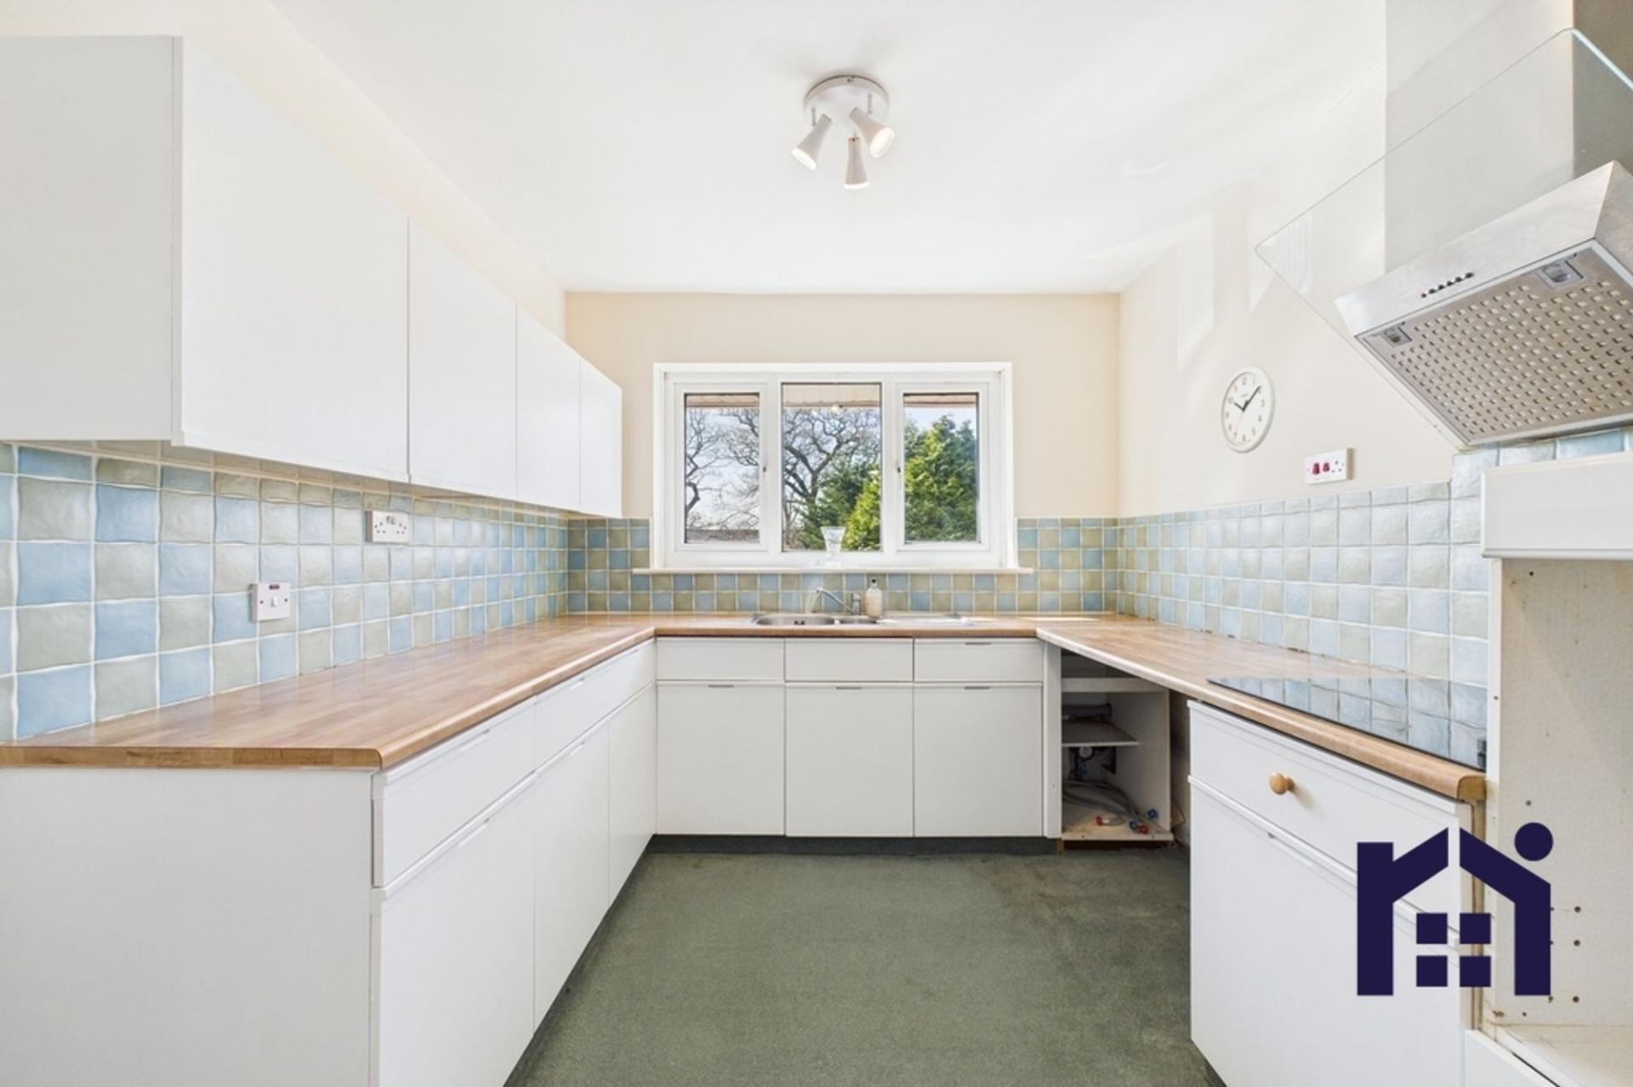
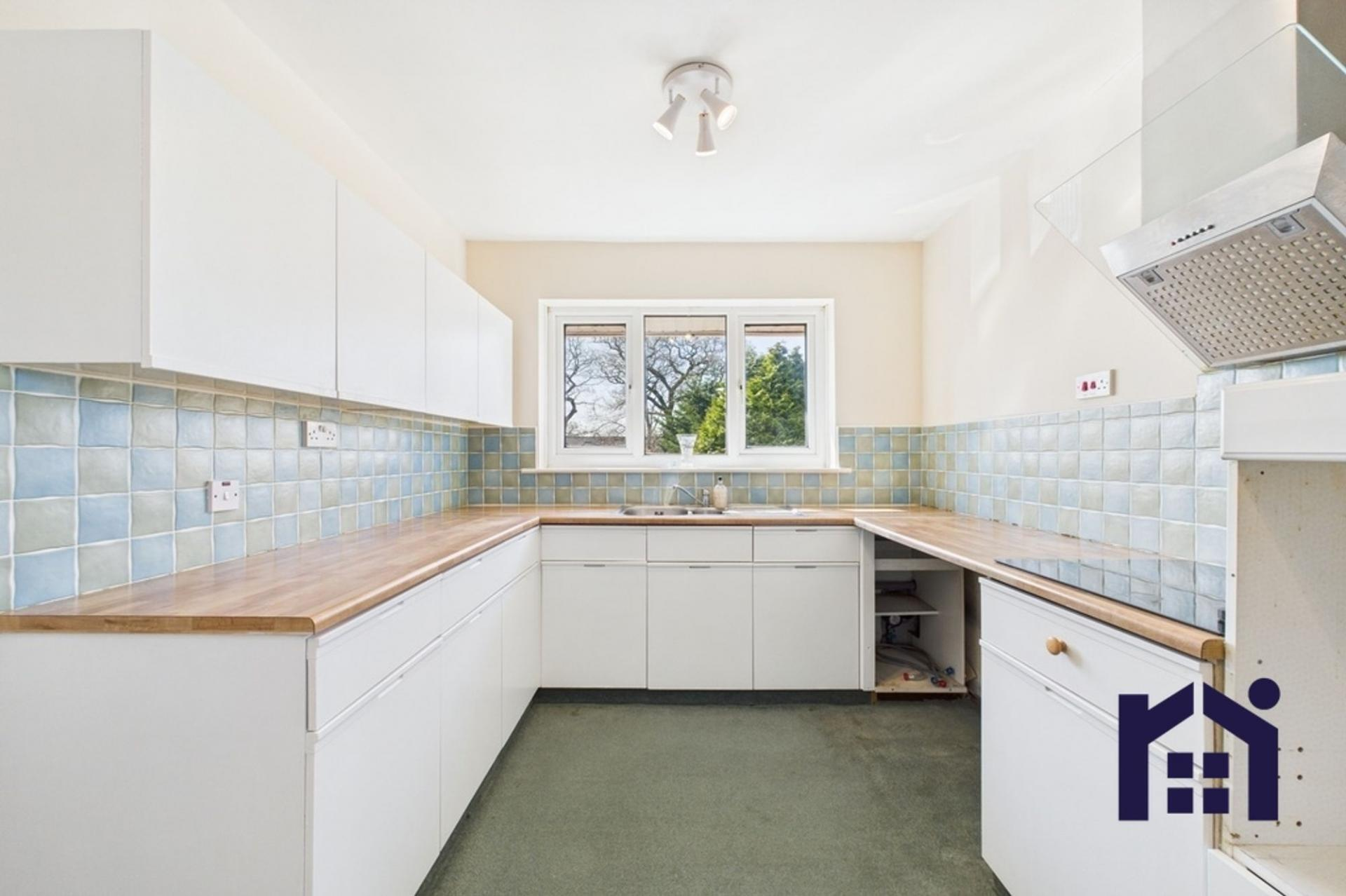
- wall clock (1244, 409)
